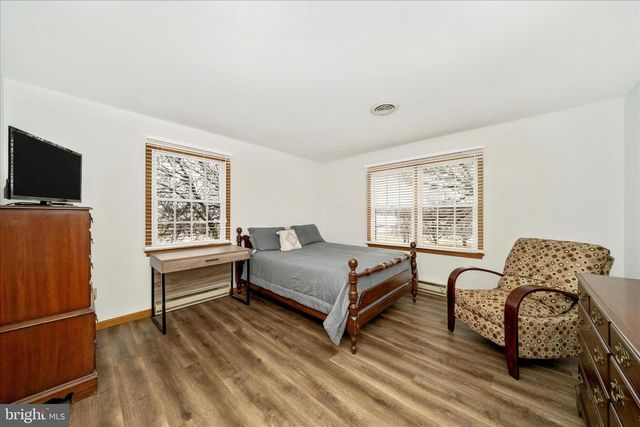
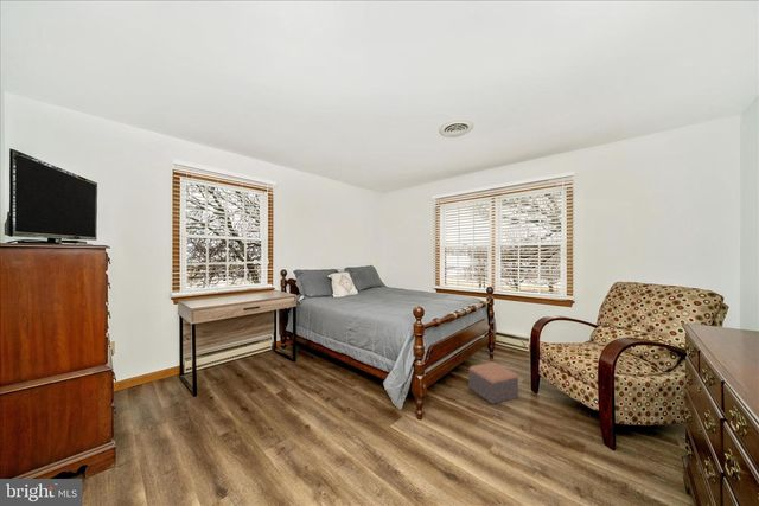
+ footstool (492, 380)
